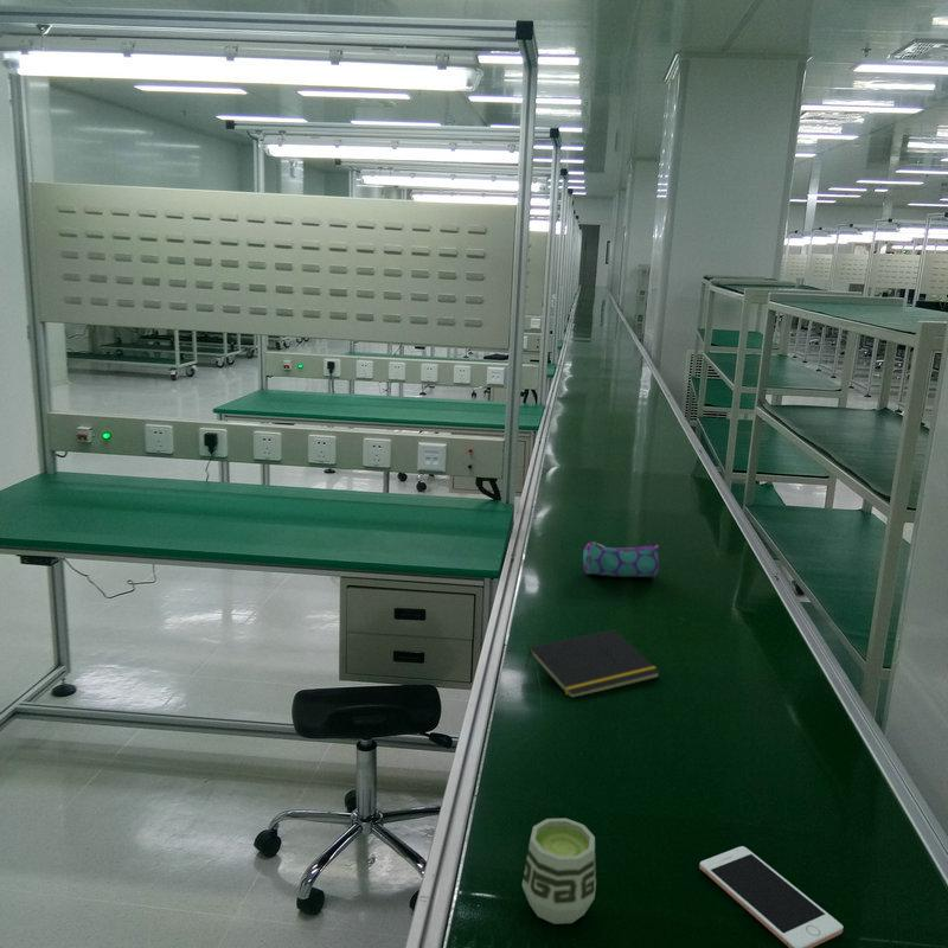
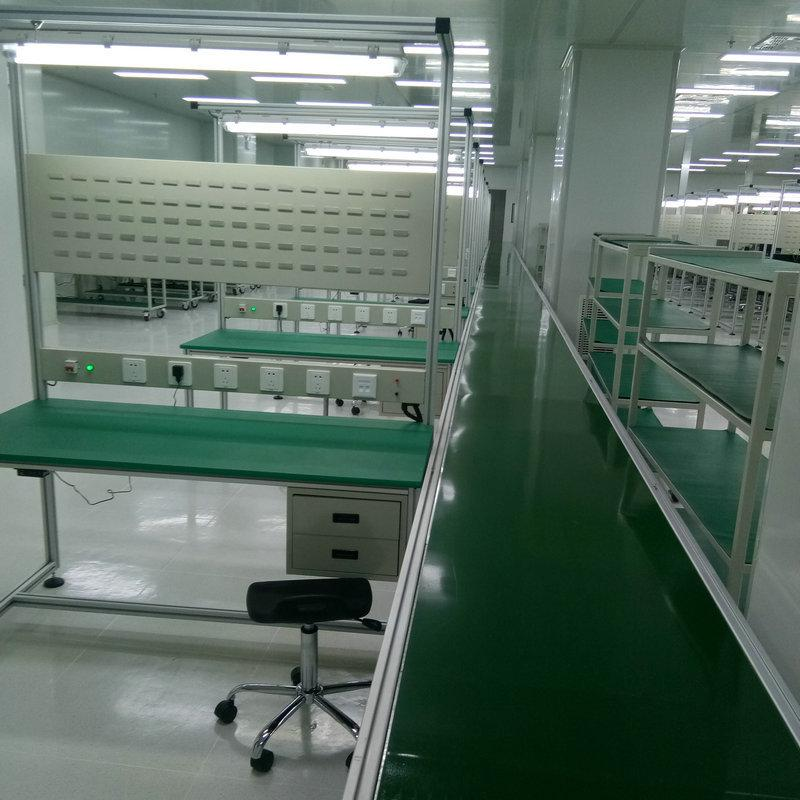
- notepad (594, 661)
- cup (559, 871)
- pencil case (620, 559)
- cell phone (767, 896)
